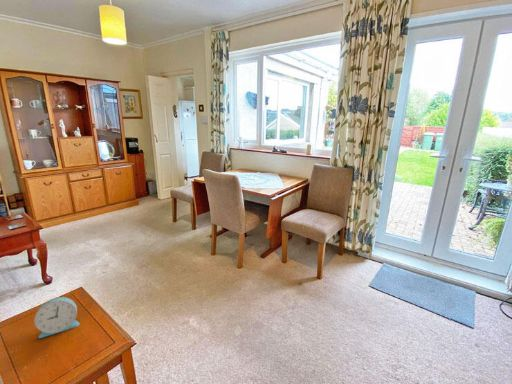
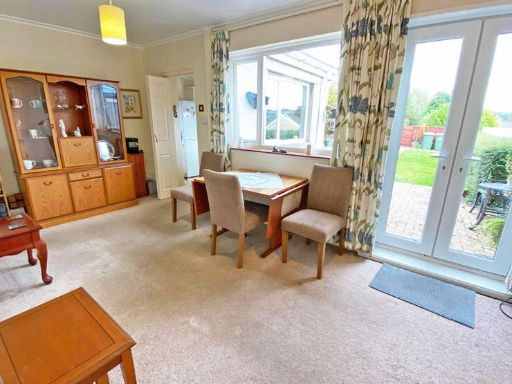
- alarm clock (57, 312)
